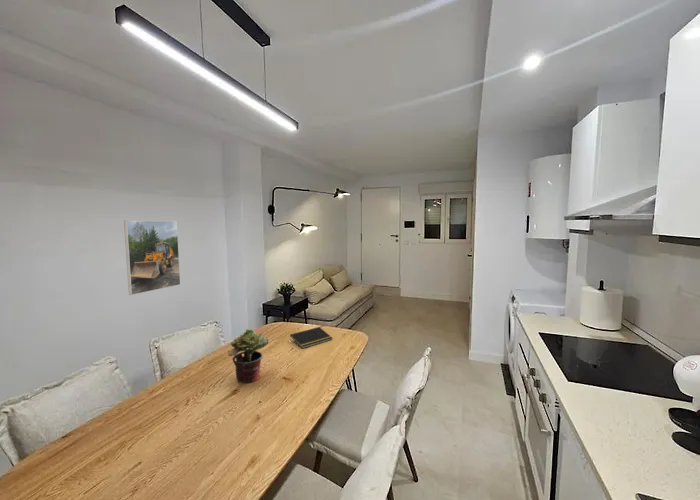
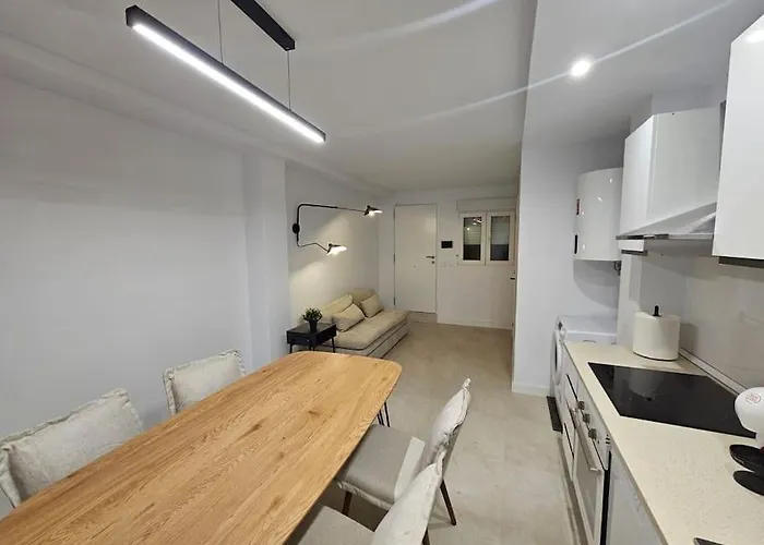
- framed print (154, 255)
- potted plant (249, 352)
- notepad (311, 337)
